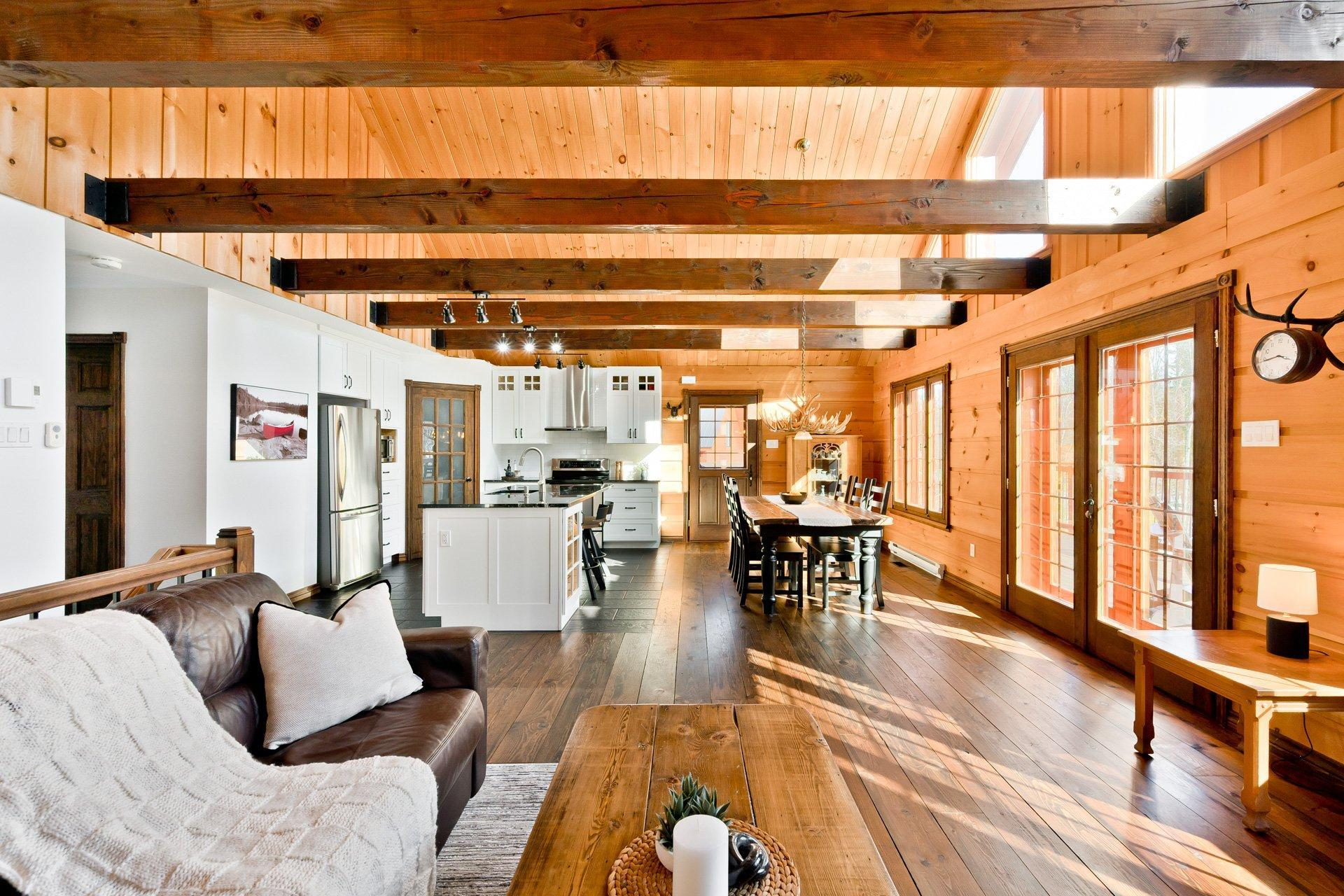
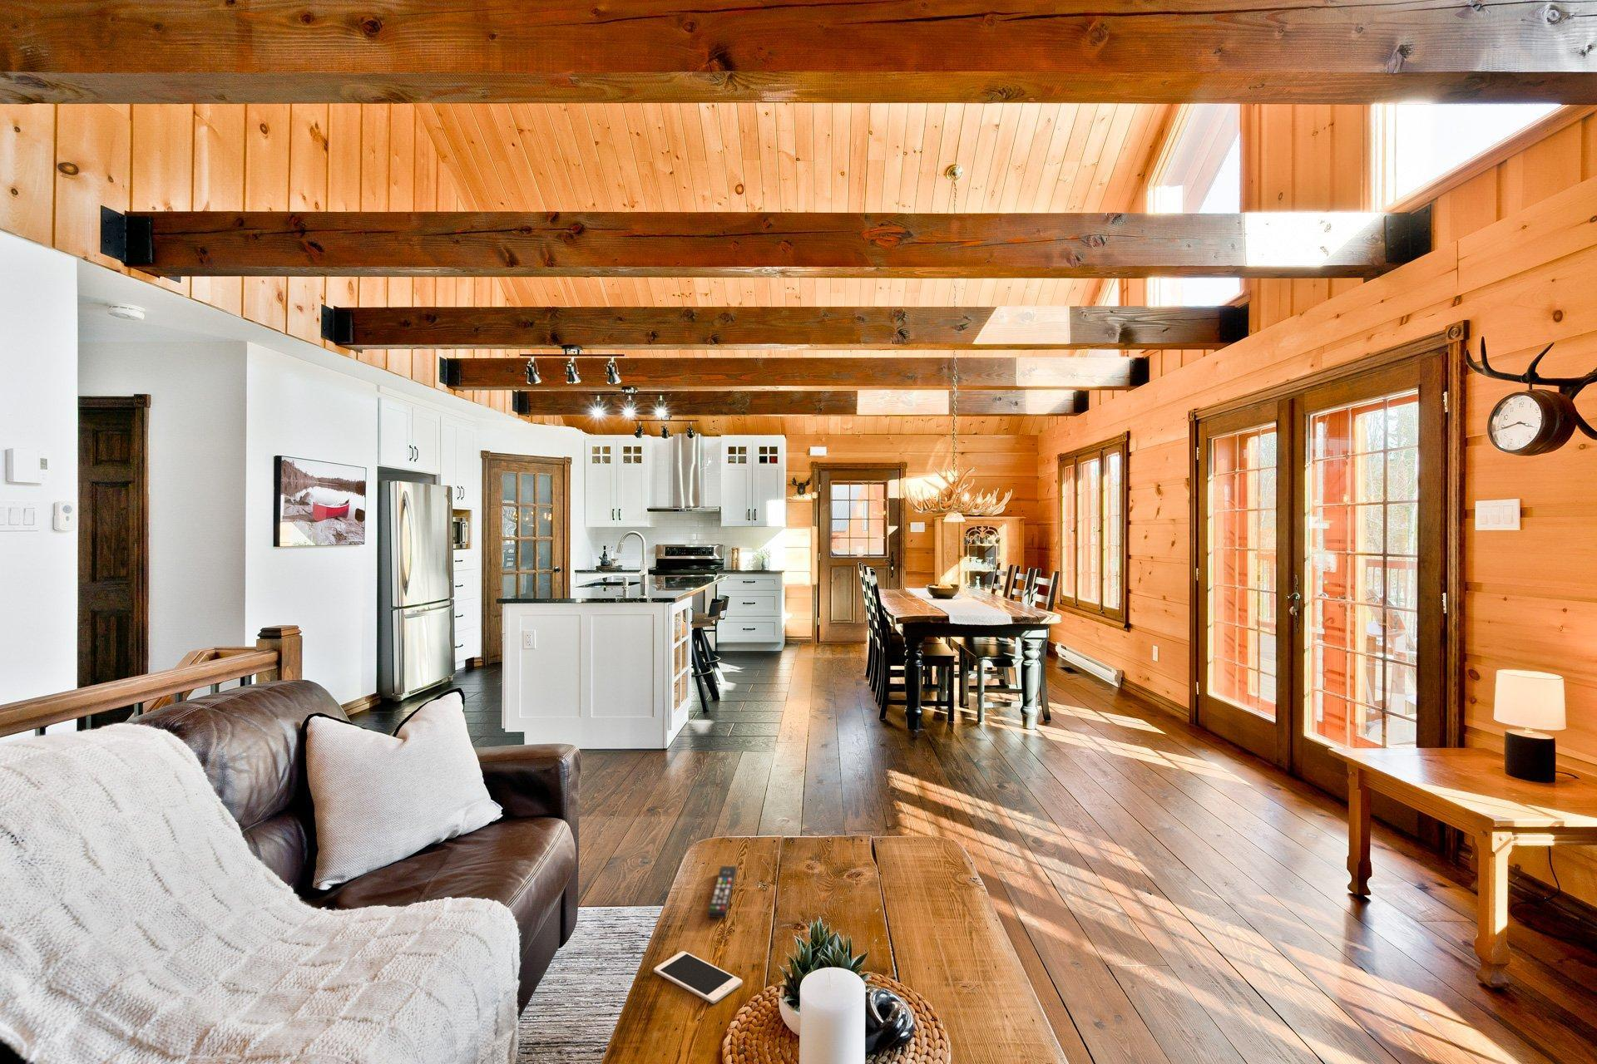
+ remote control (722, 891)
+ cell phone (697, 976)
